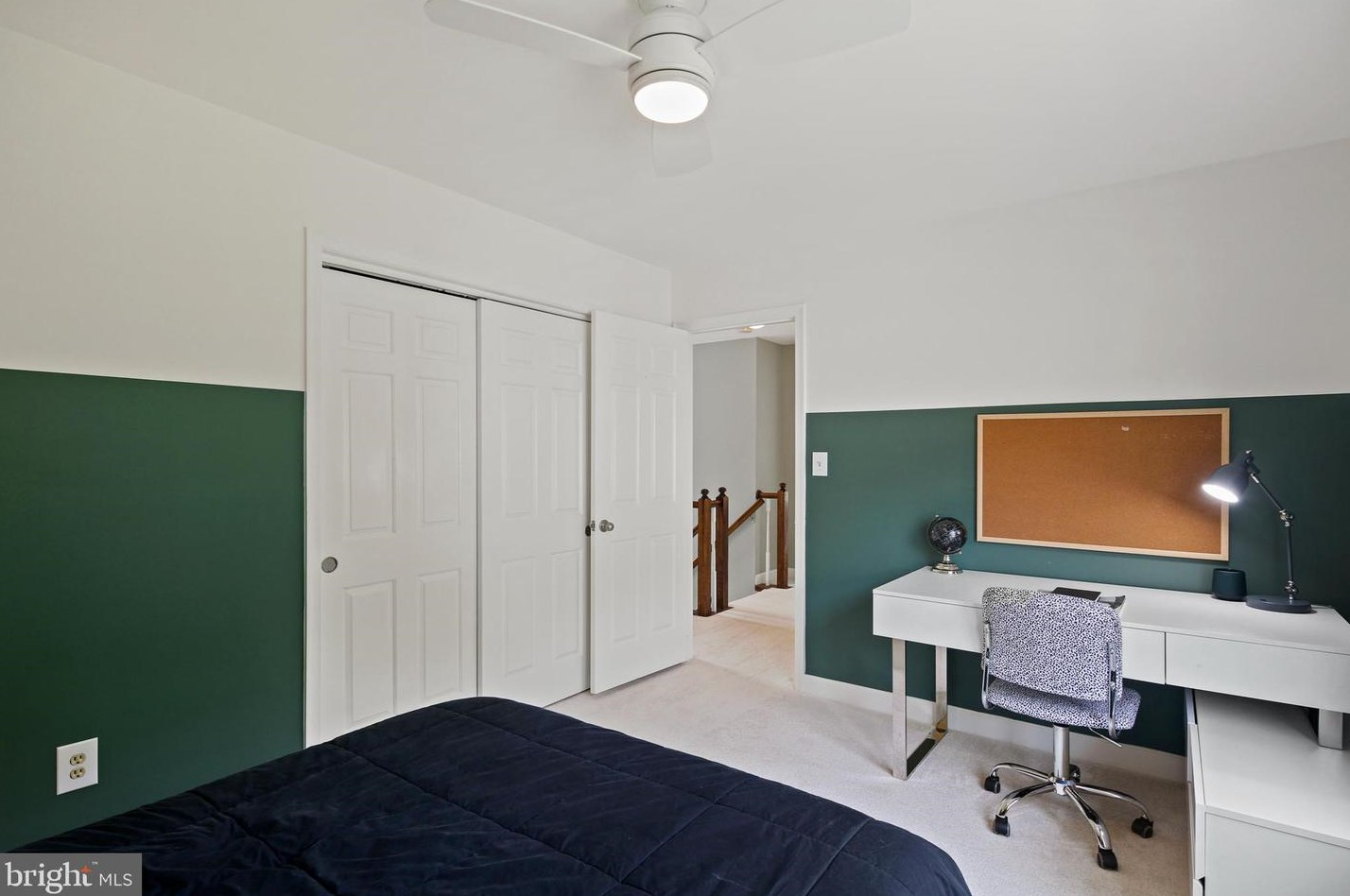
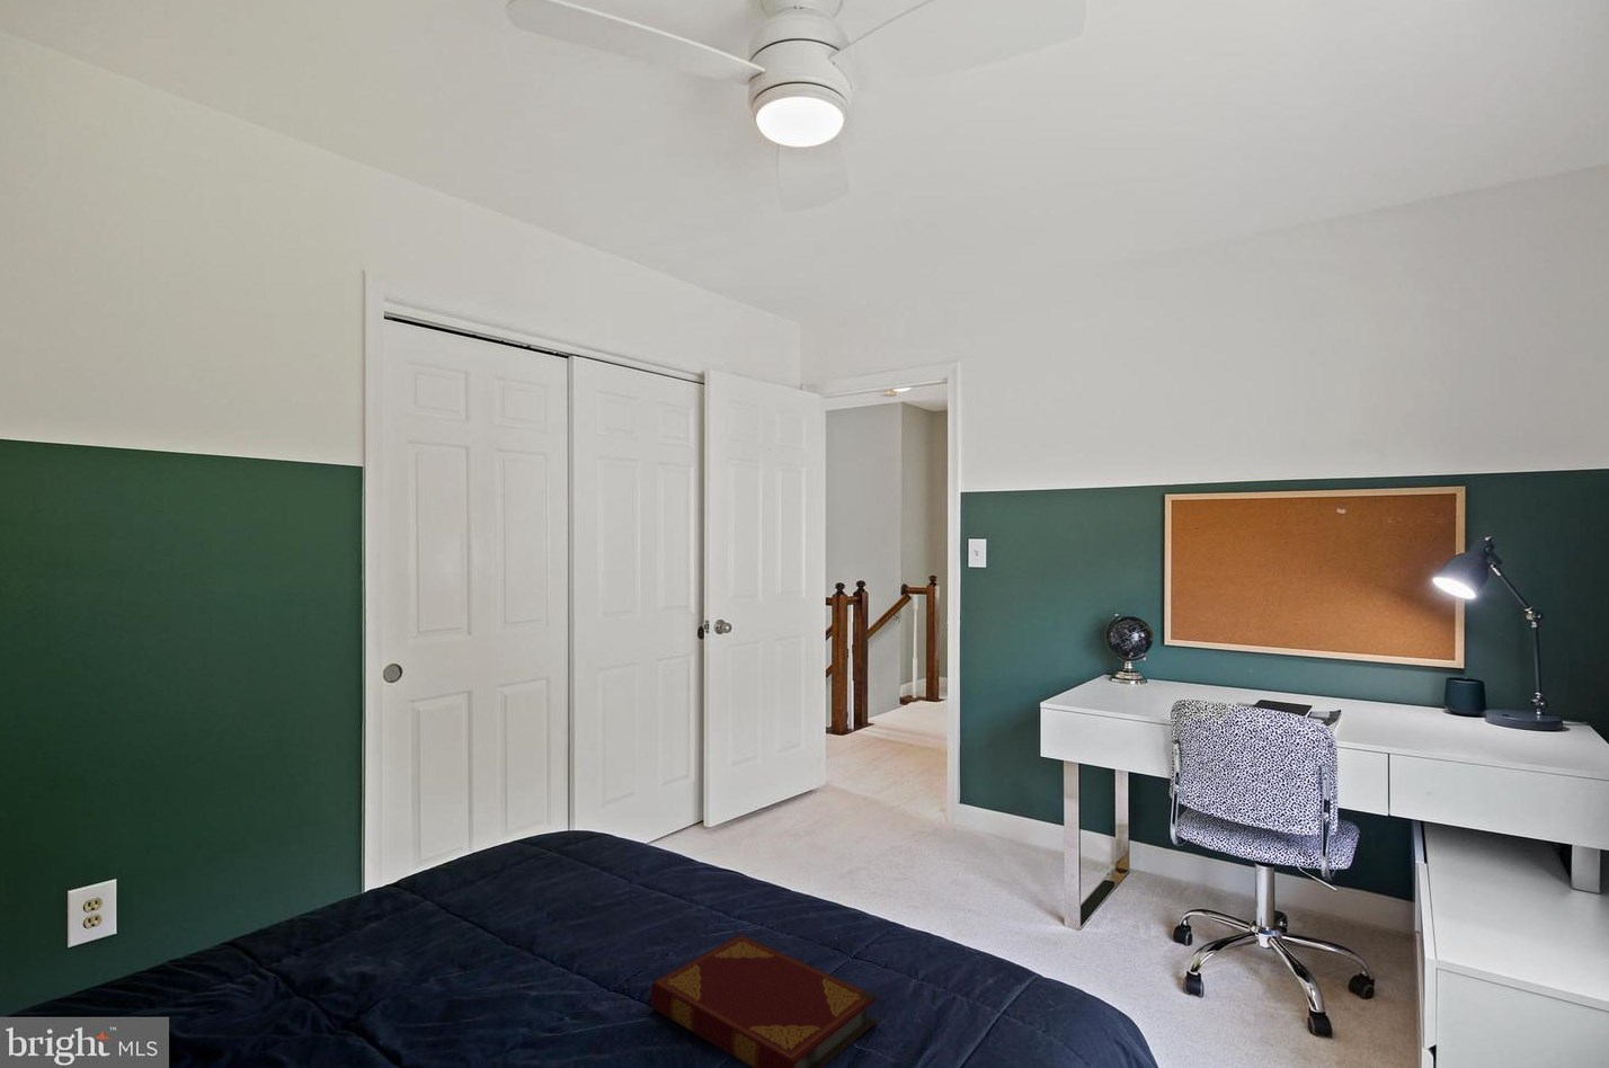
+ hardback book (762, 1002)
